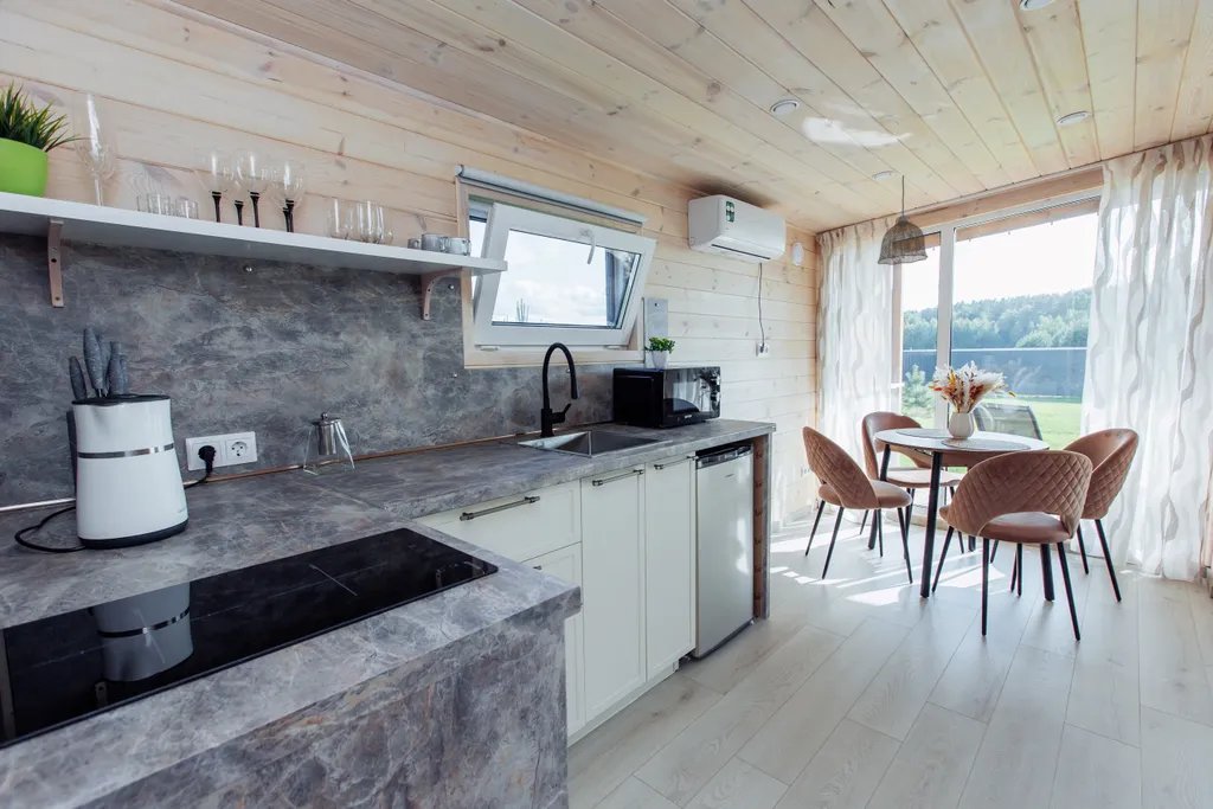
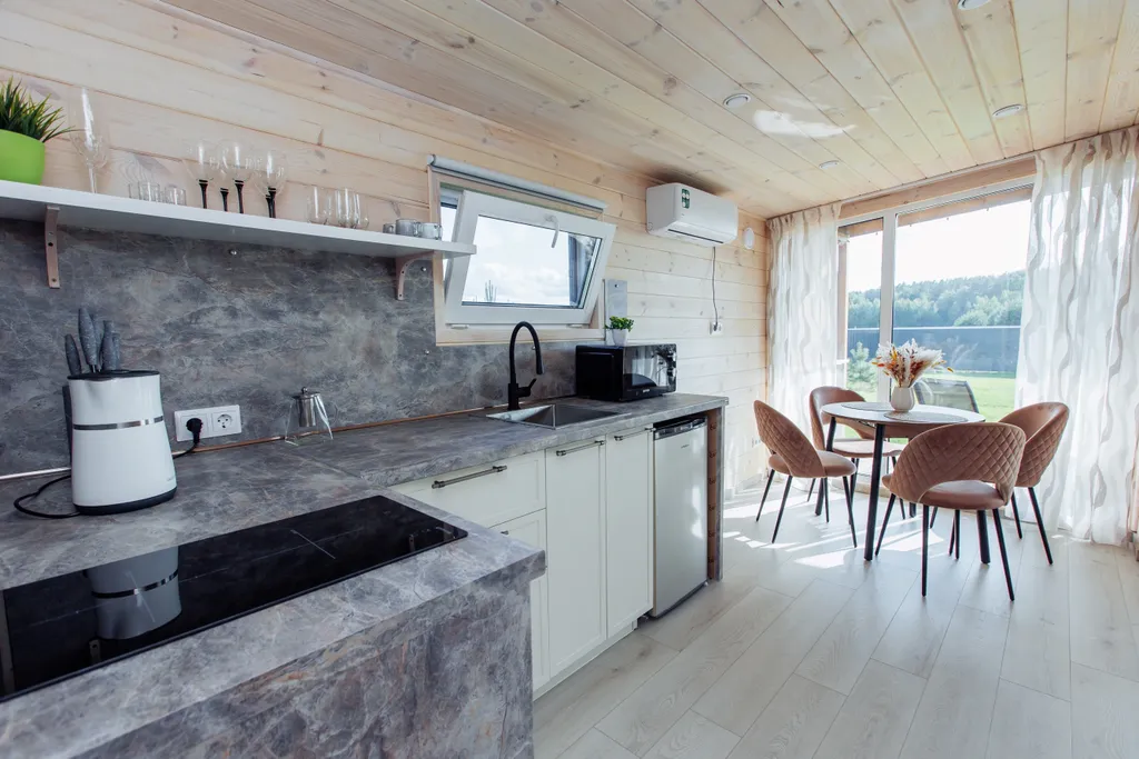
- pendant lamp (903, 218)
